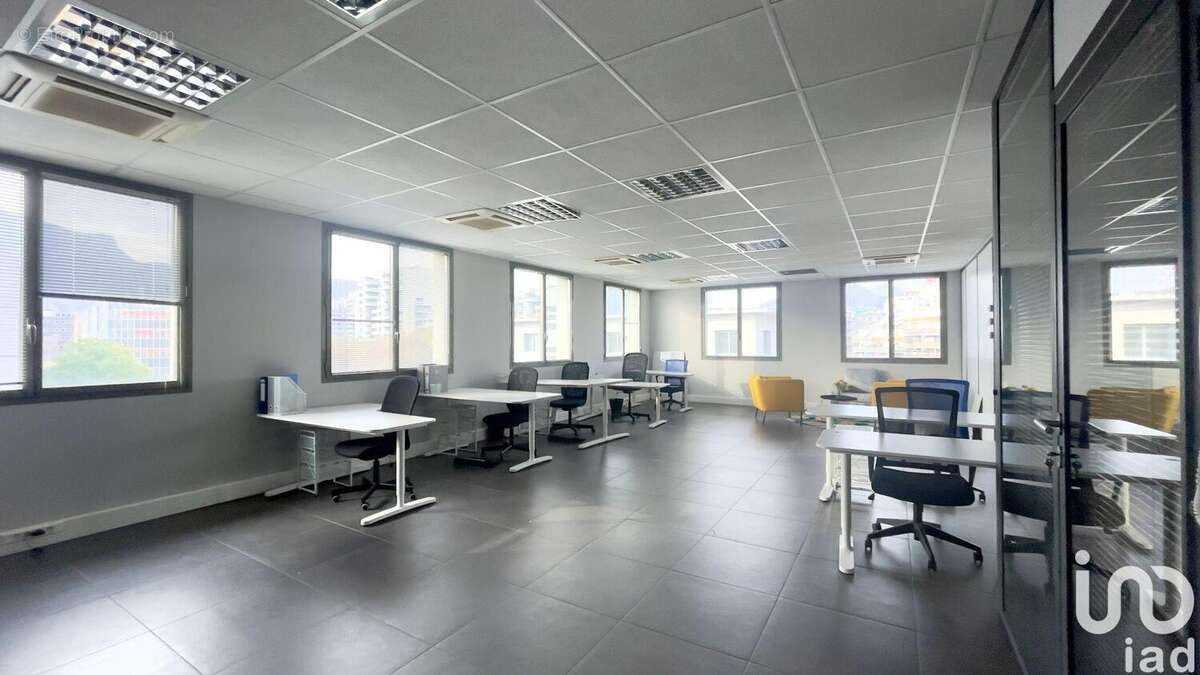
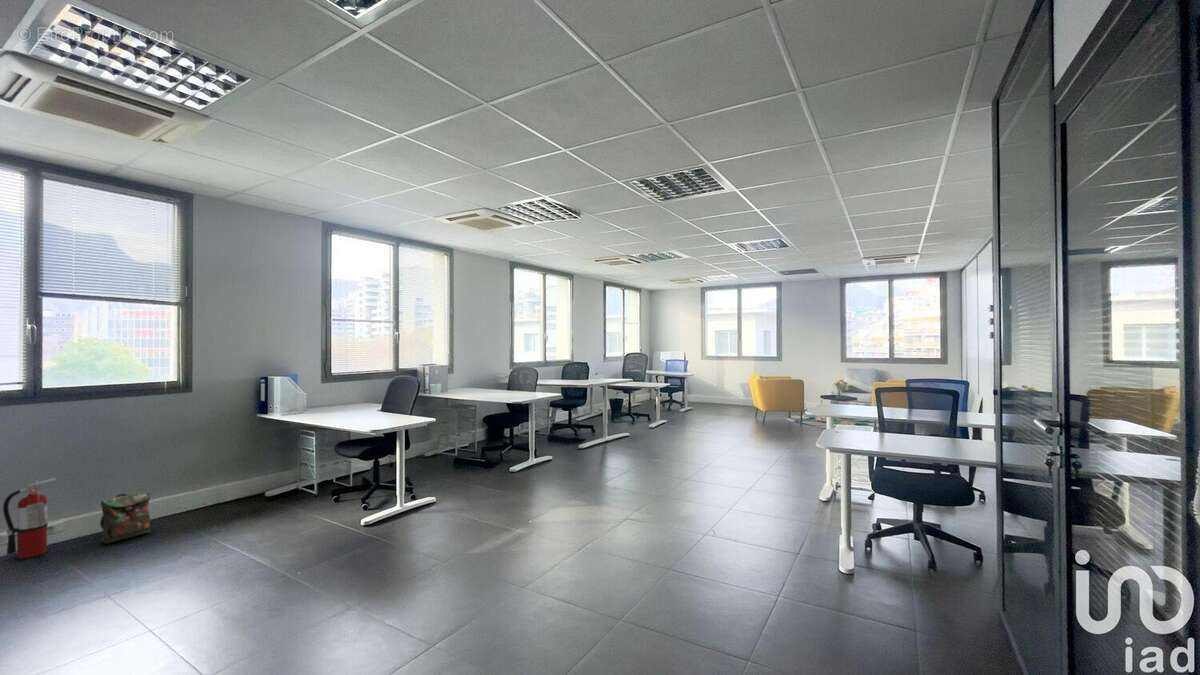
+ fire extinguisher (31, 517)
+ backpack (125, 514)
